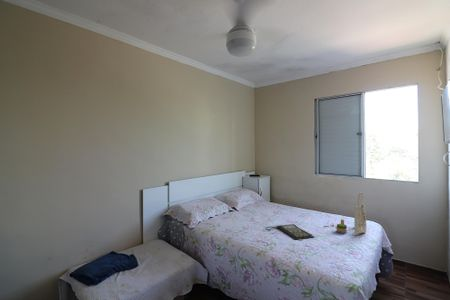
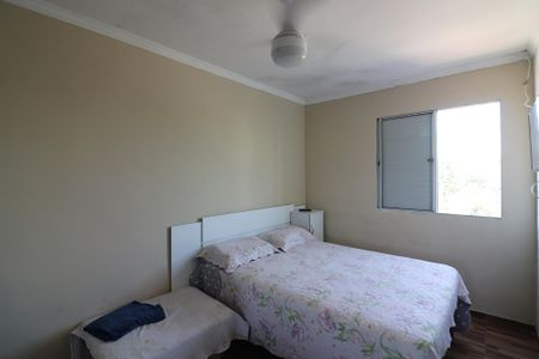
- tote bag (355, 209)
- clutch bag (292, 230)
